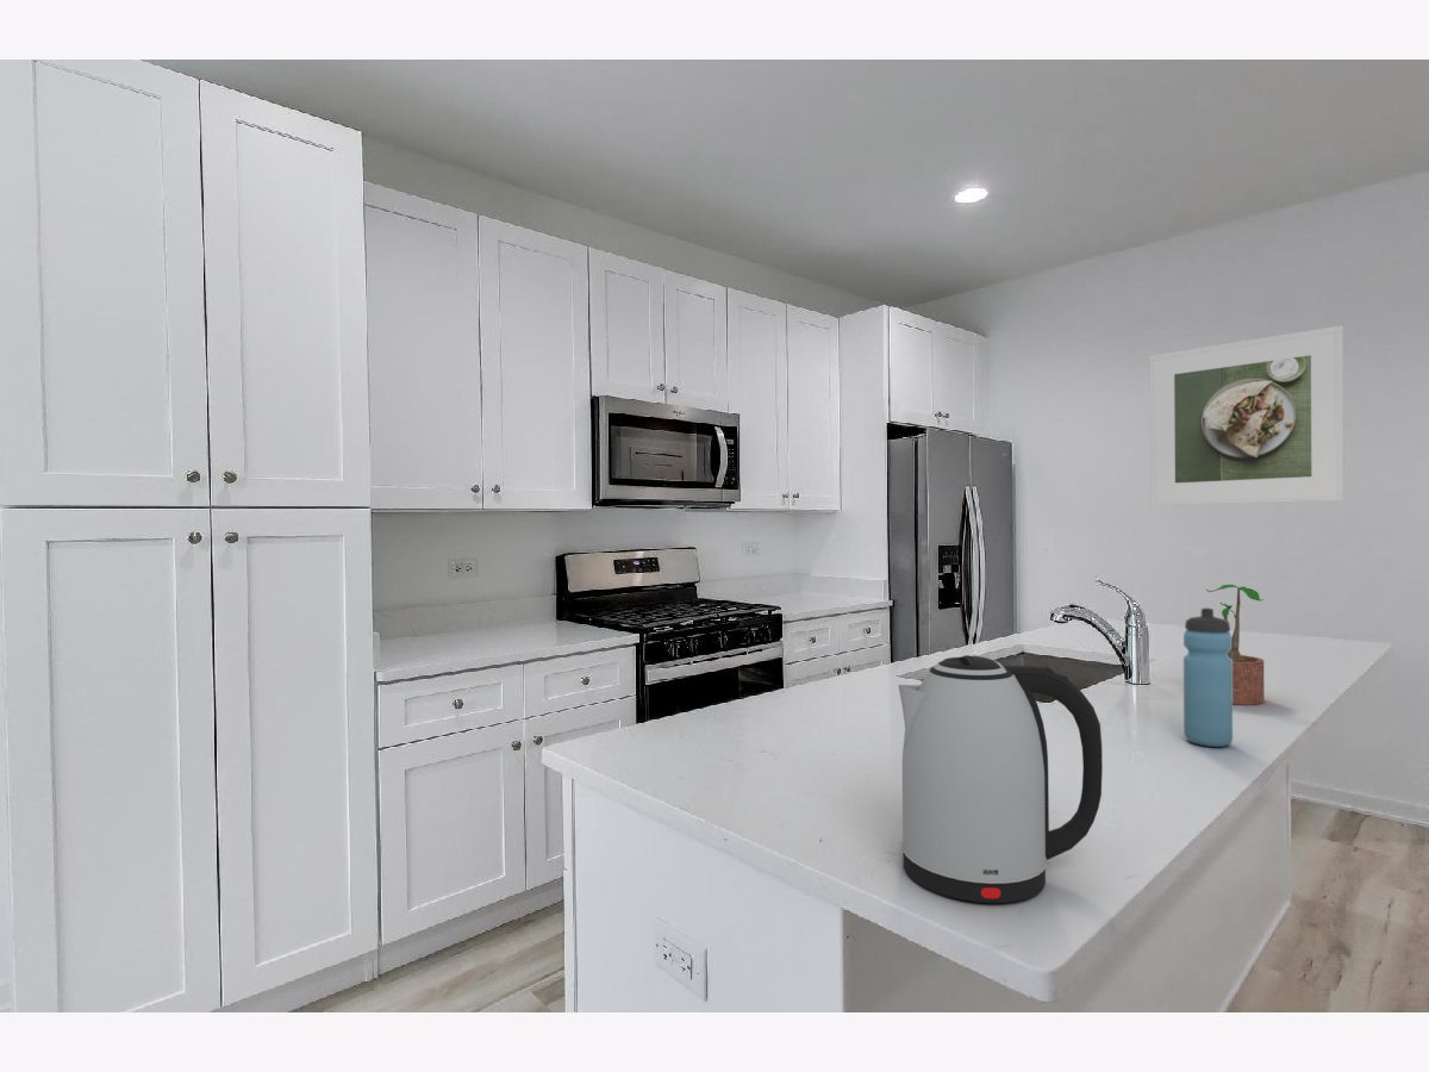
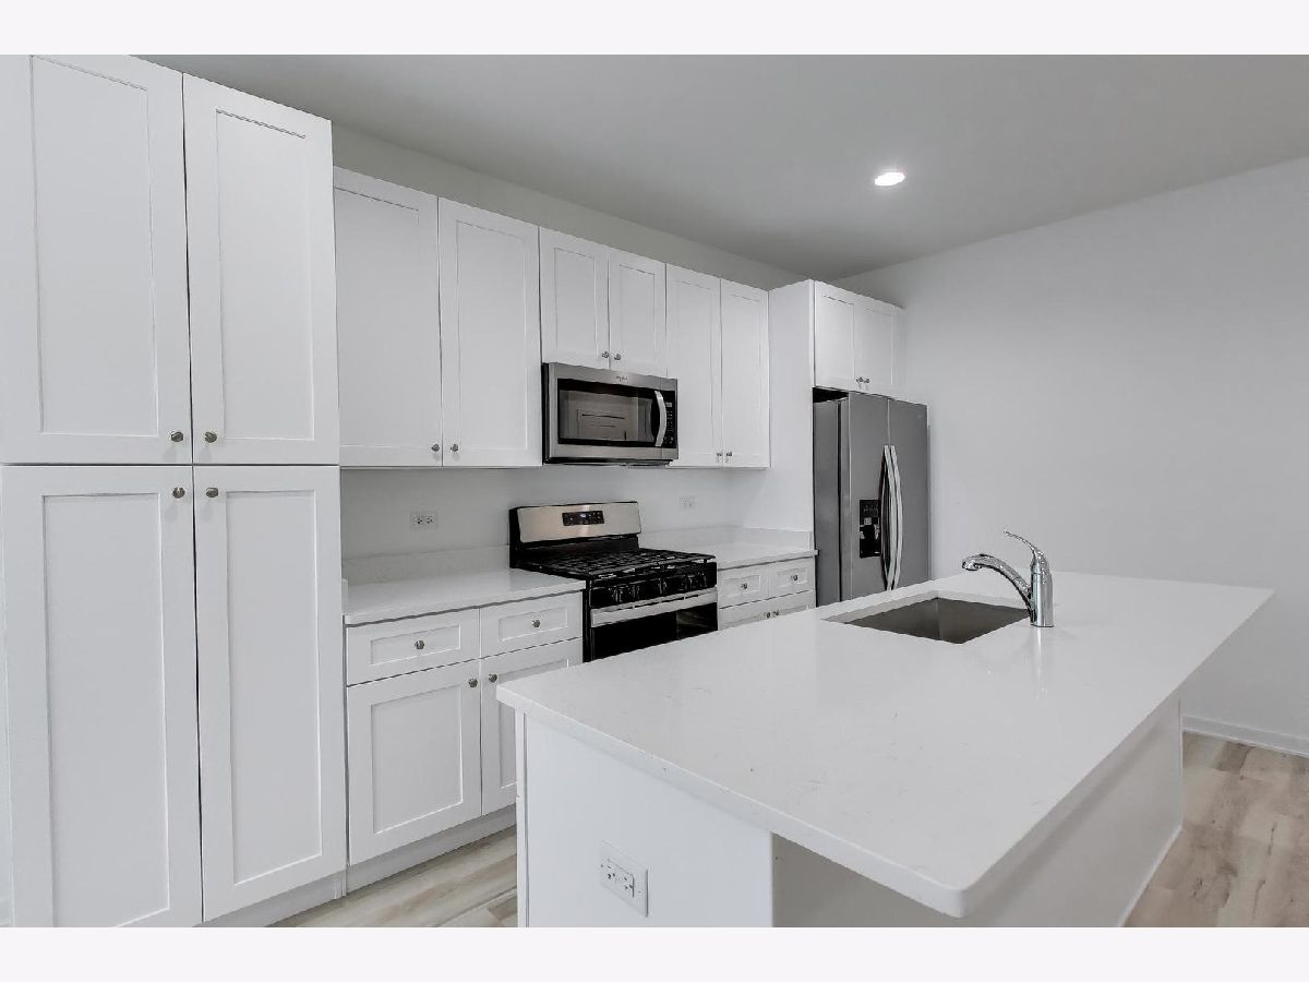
- potted plant (1235, 641)
- kettle (998, 764)
- water bottle (1208, 674)
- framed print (1238, 422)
